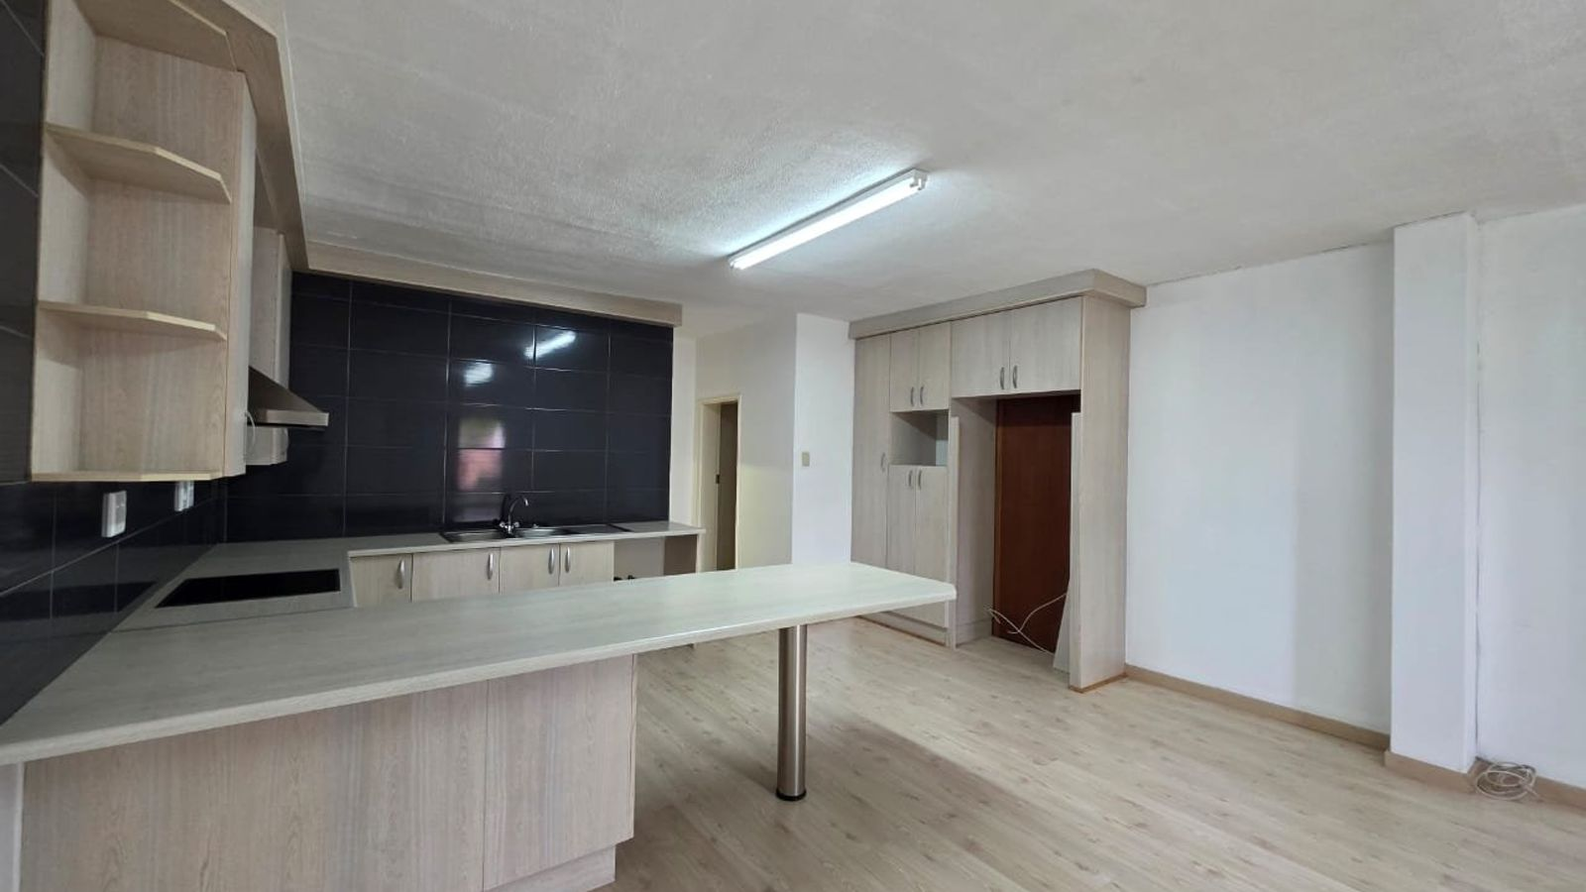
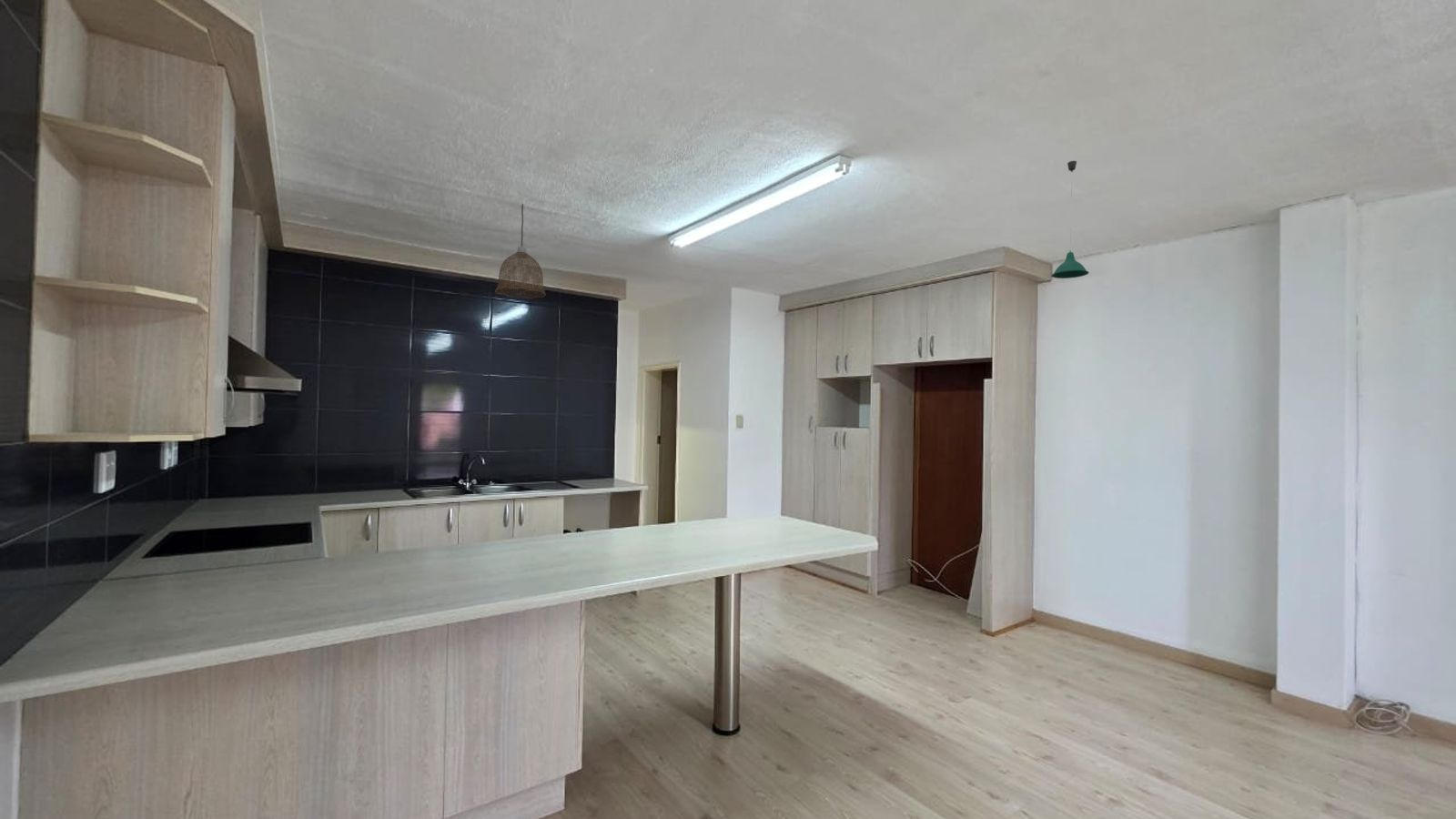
+ pendant light (1070, 229)
+ pendant lamp (521, 248)
